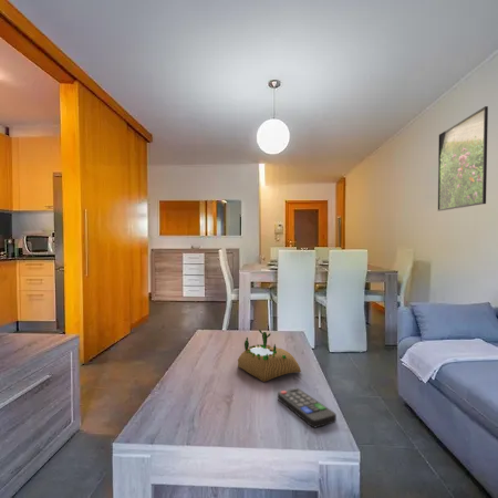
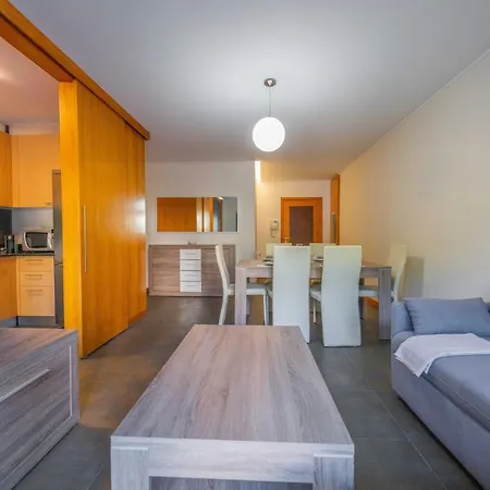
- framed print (459, 165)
- remote control (304, 405)
- succulent planter (268, 351)
